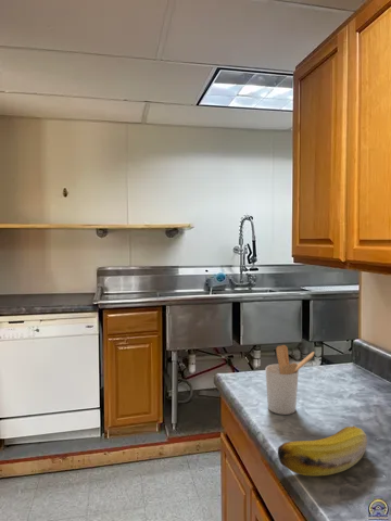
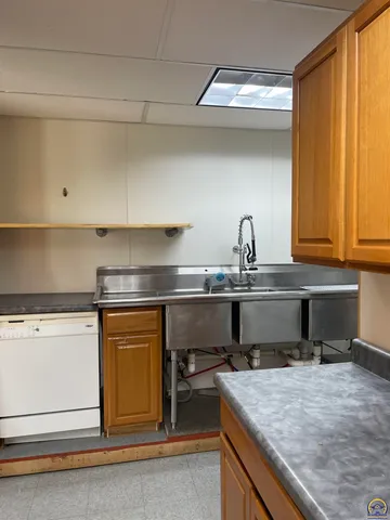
- banana (321, 442)
- utensil holder (290, 379)
